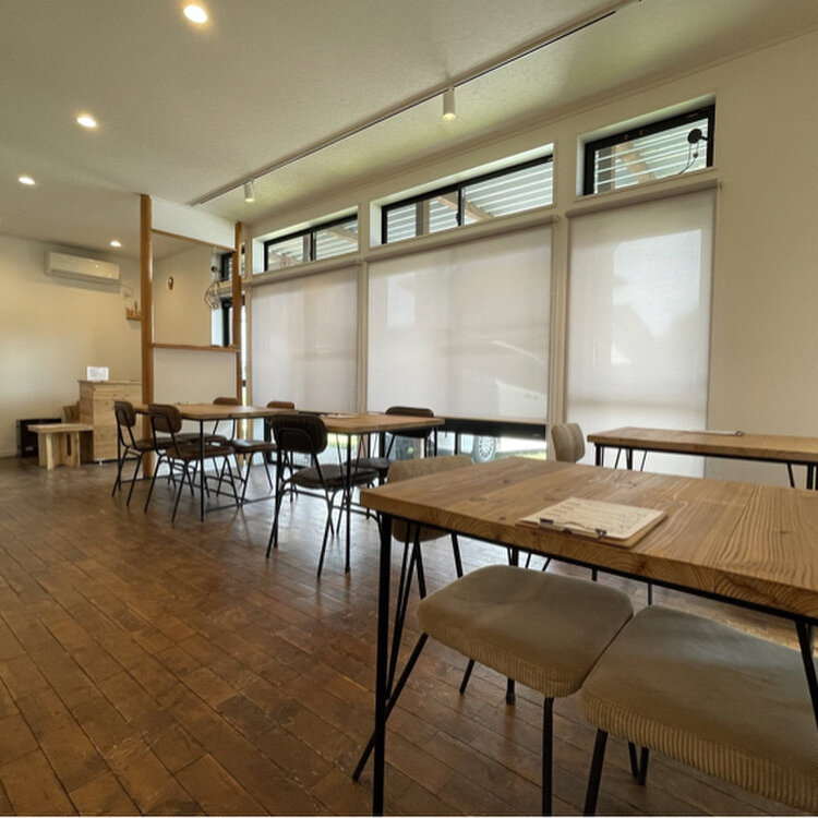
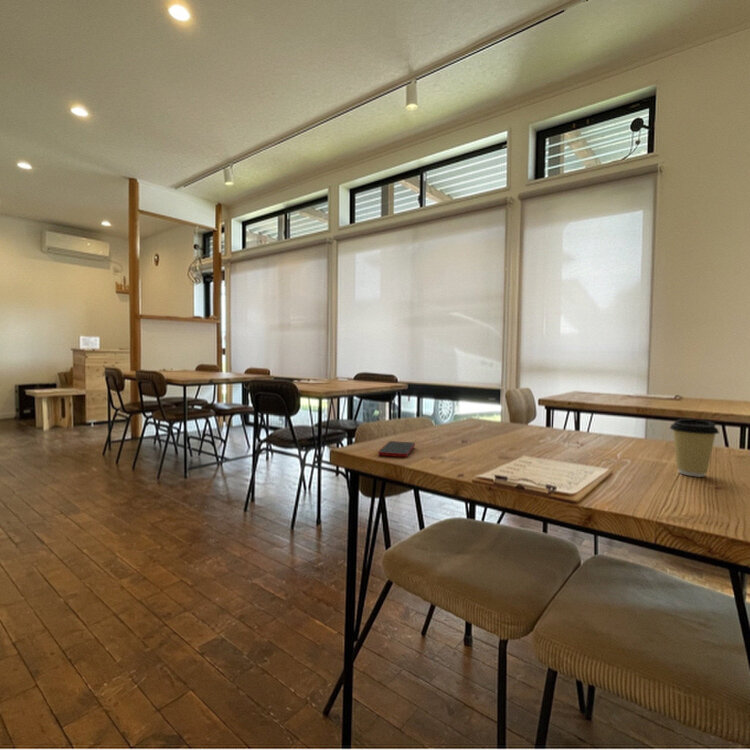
+ coffee cup (692, 447)
+ cell phone (397, 448)
